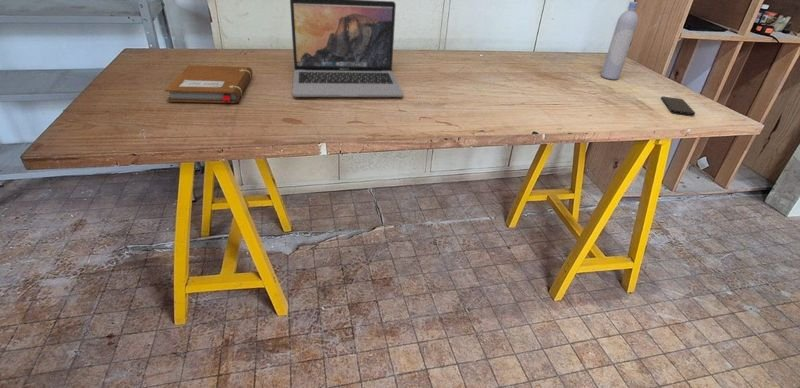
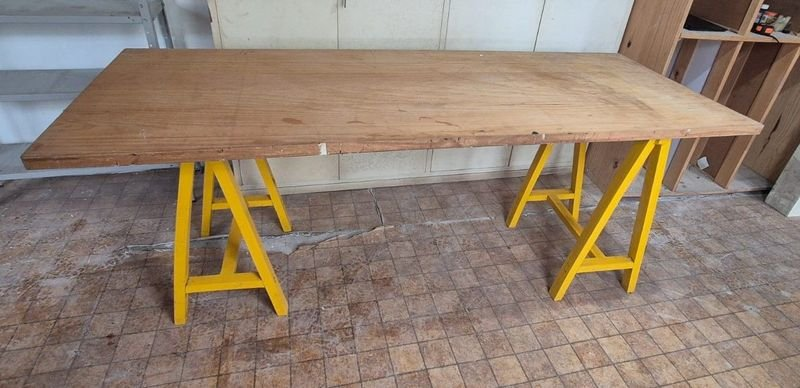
- smartphone (677, 105)
- notebook (212, 83)
- bottle (621, 41)
- laptop (346, 47)
